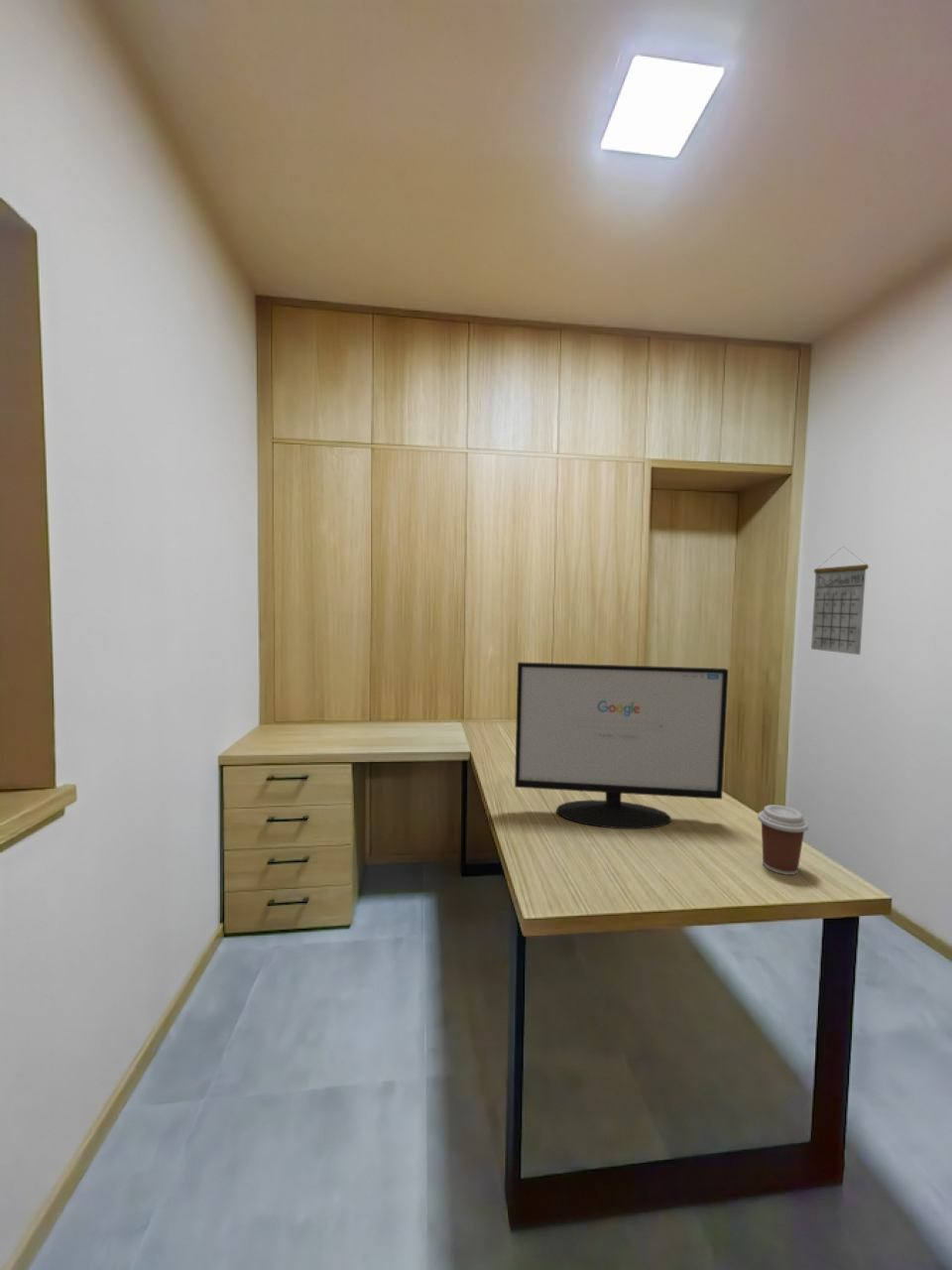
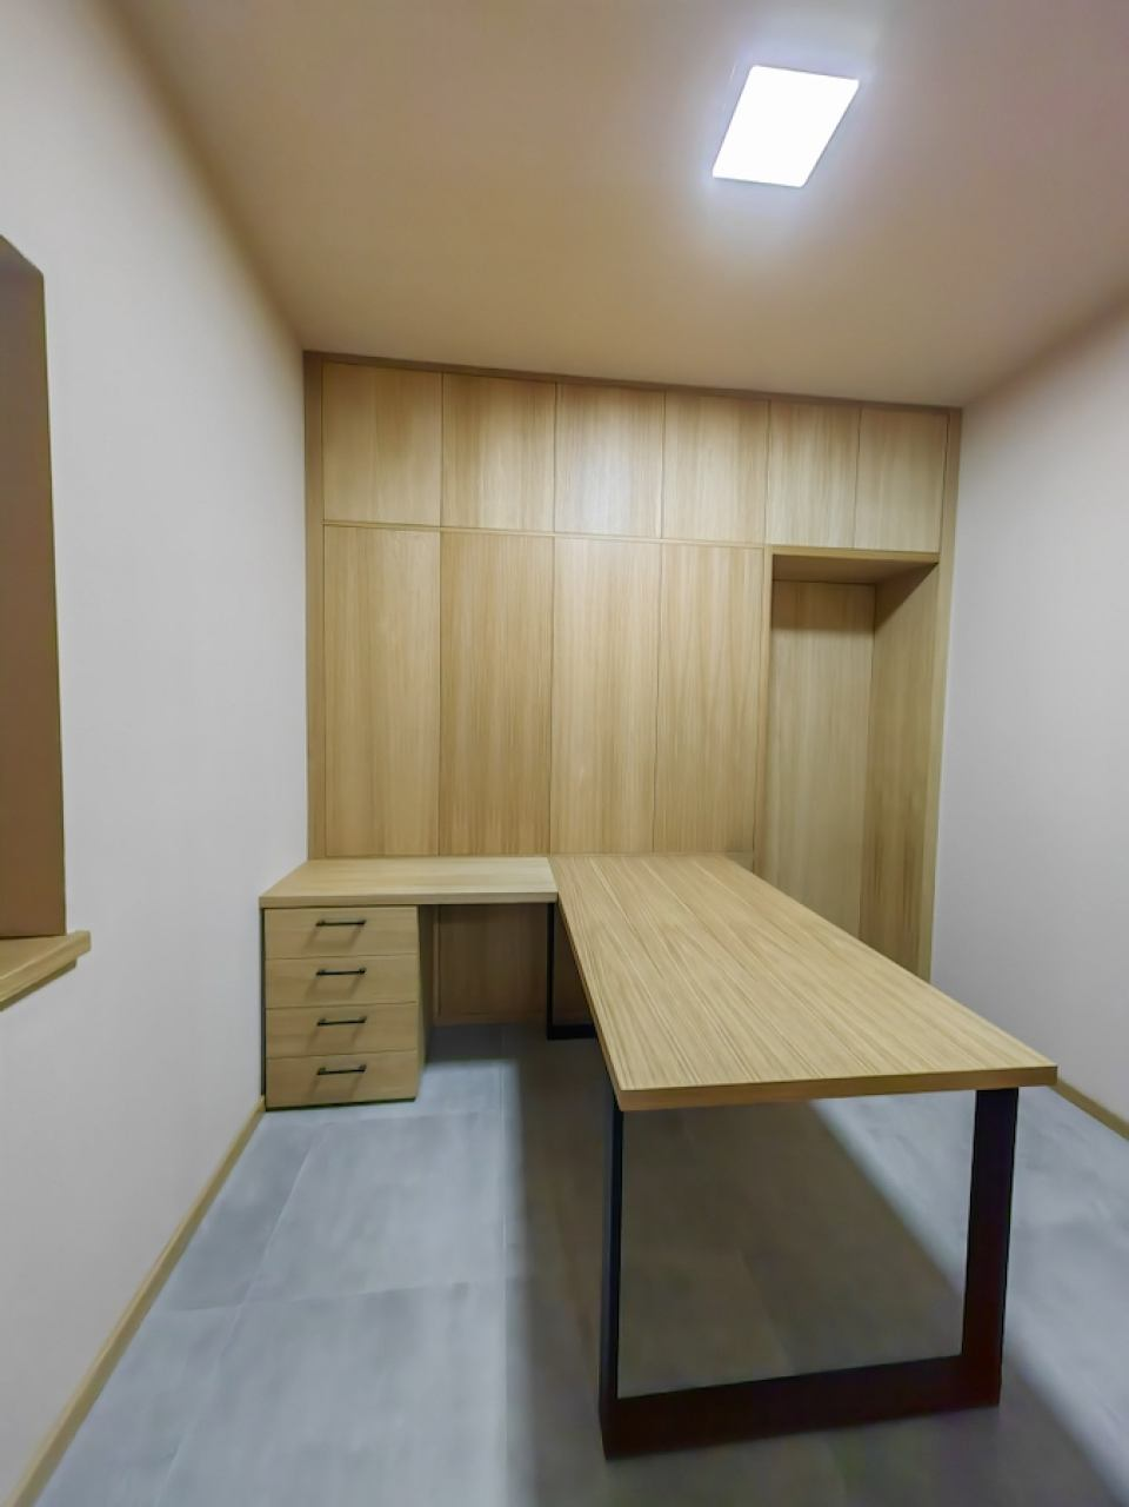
- coffee cup (781, 838)
- calendar (837, 599)
- computer monitor (616, 740)
